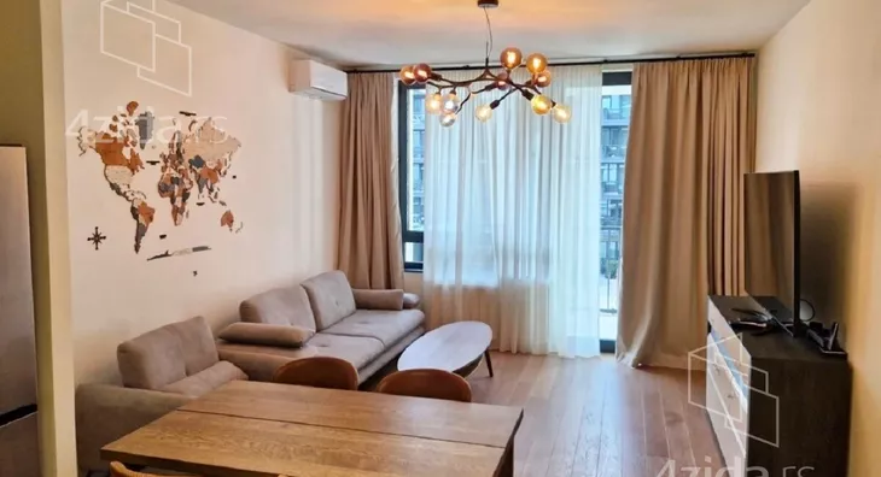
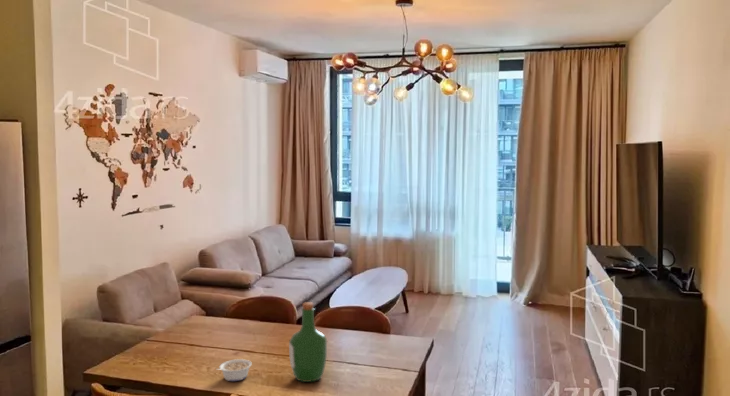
+ legume (235, 370)
+ wine bottle (308, 340)
